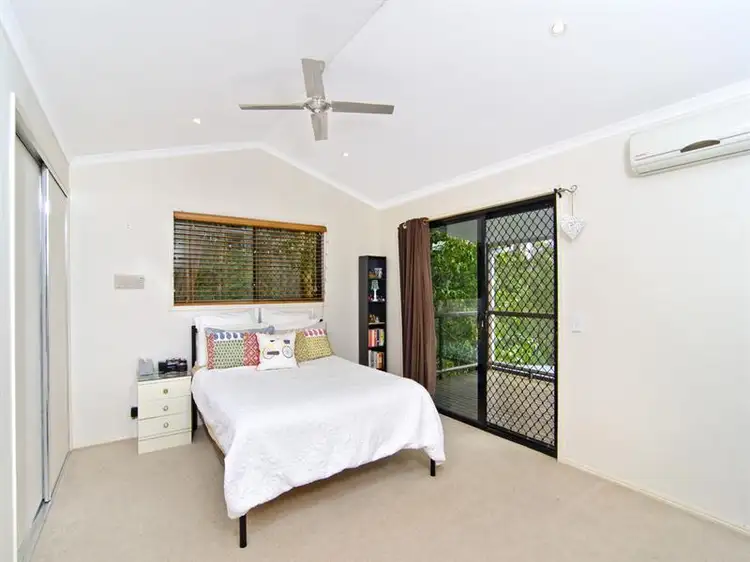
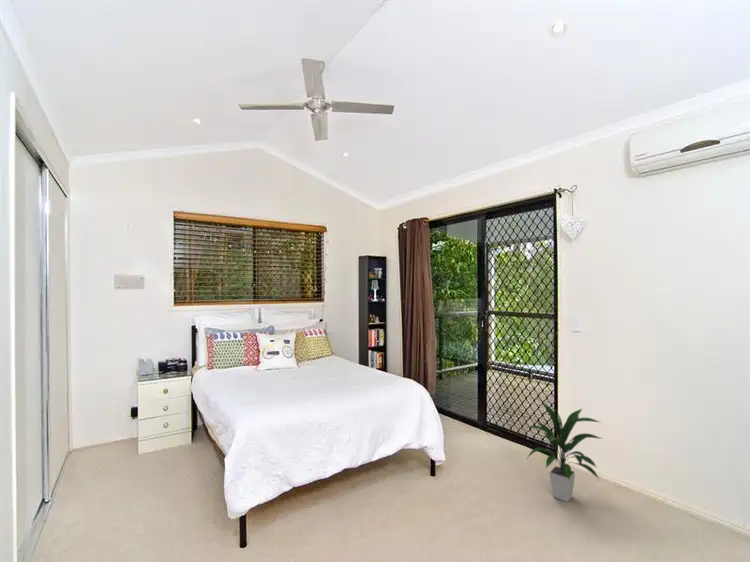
+ indoor plant (564, 449)
